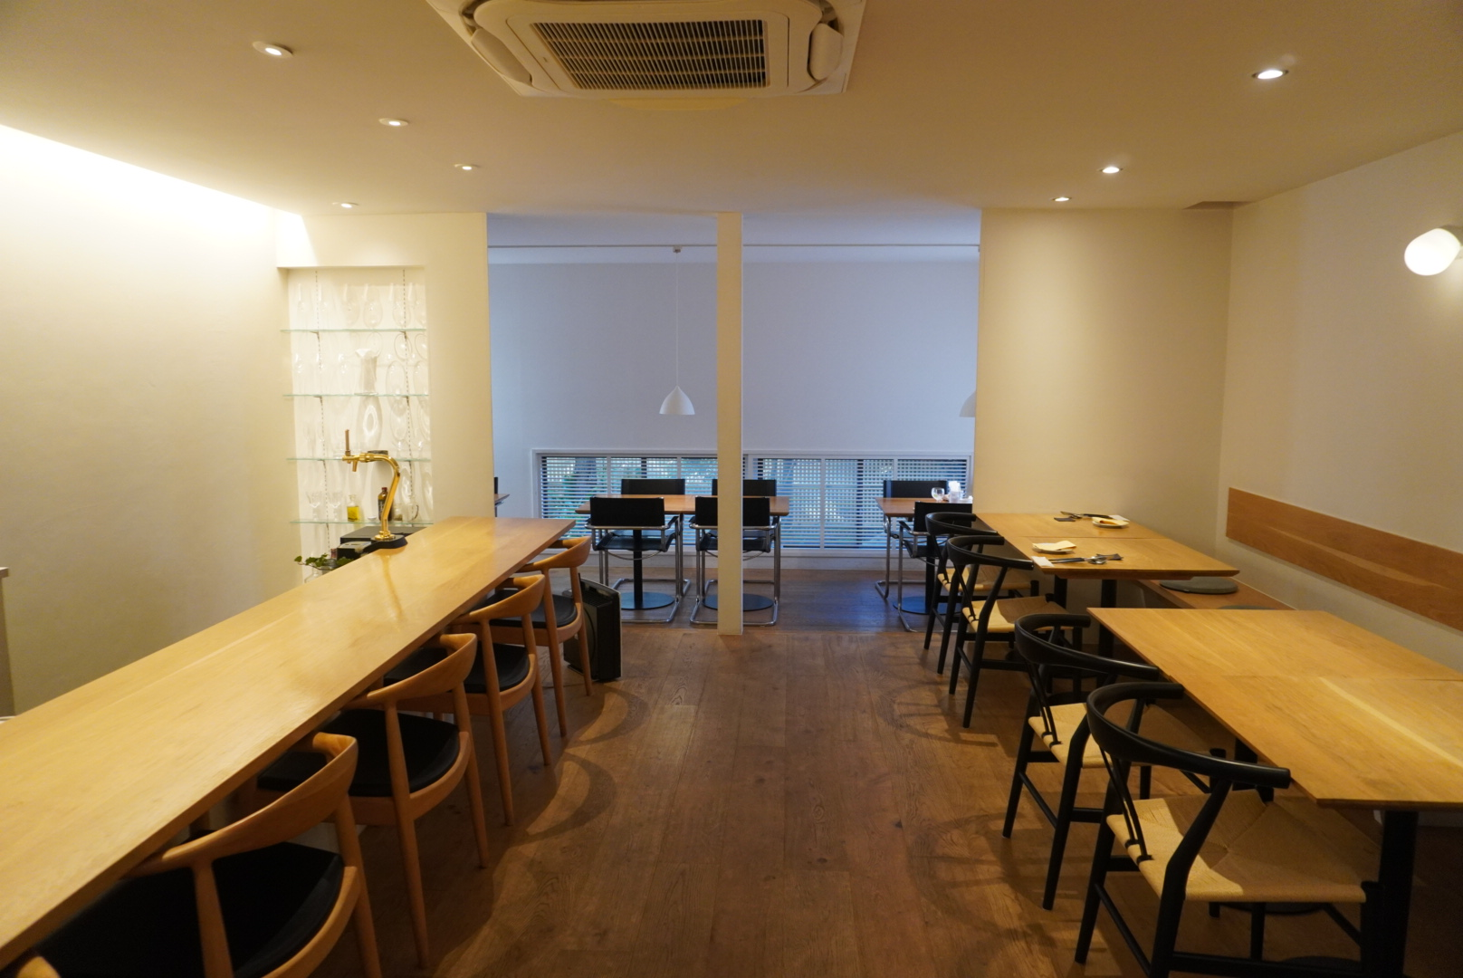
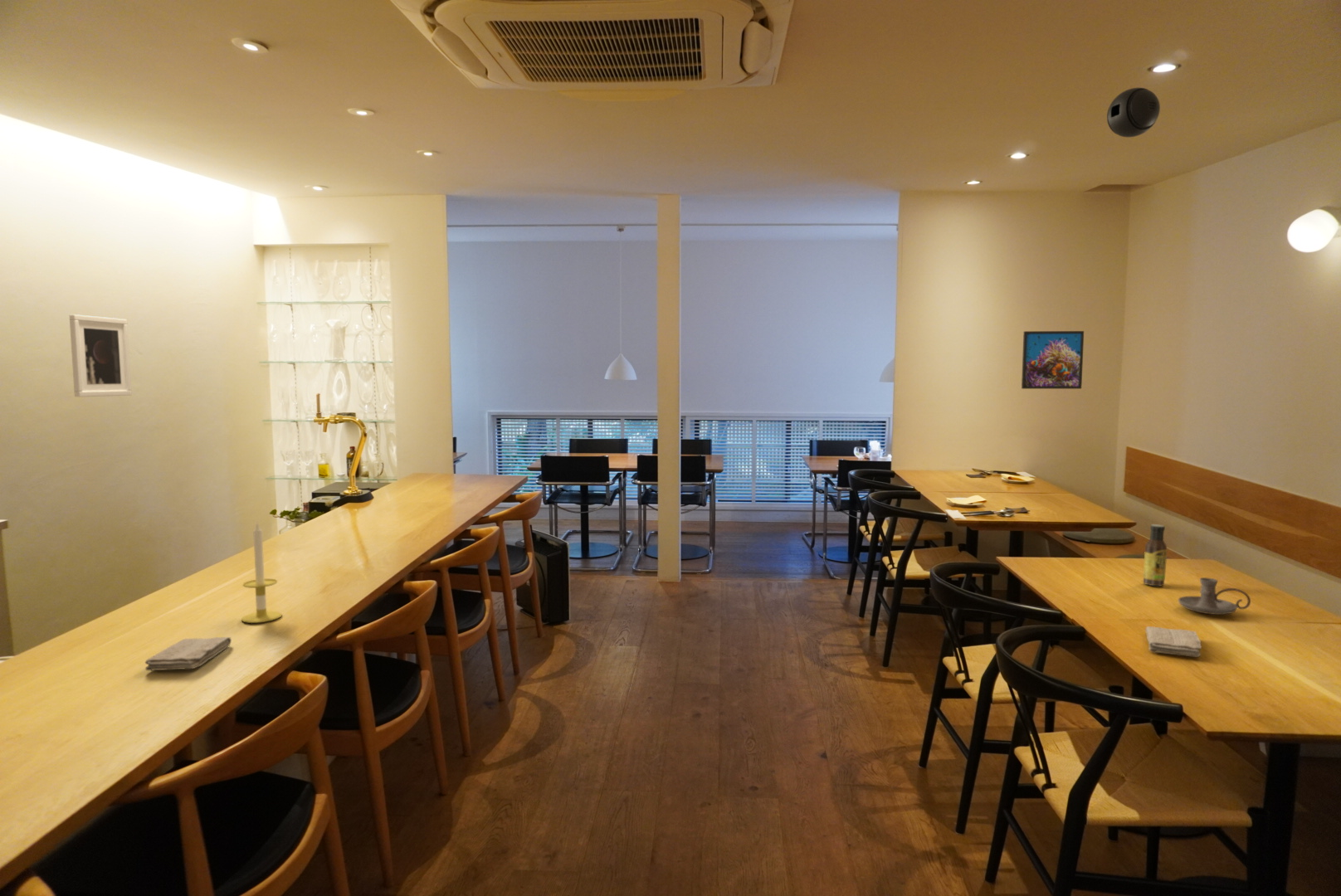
+ candle (259, 569)
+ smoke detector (1133, 112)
+ washcloth (189, 652)
+ sauce bottle (1155, 555)
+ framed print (1052, 360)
+ candle holder (1214, 596)
+ washcloth (1172, 640)
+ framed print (101, 356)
